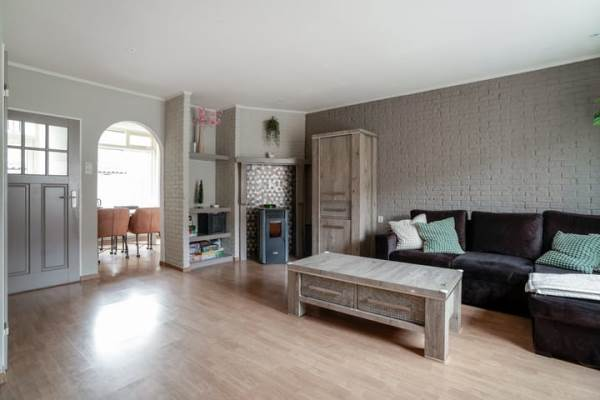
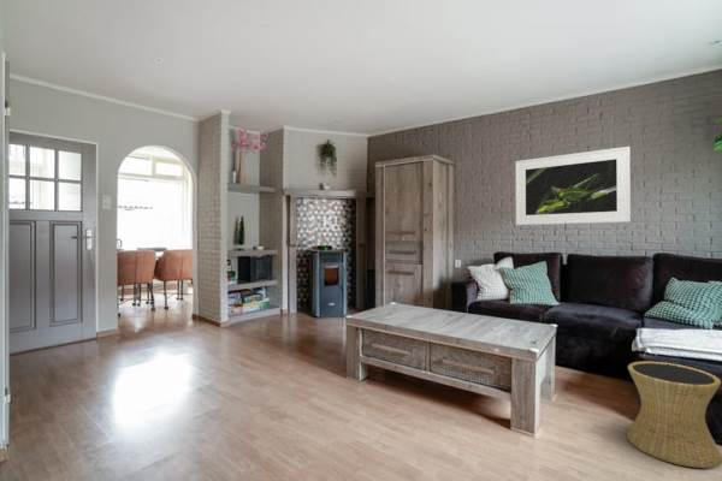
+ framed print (568, 189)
+ side table (671, 409)
